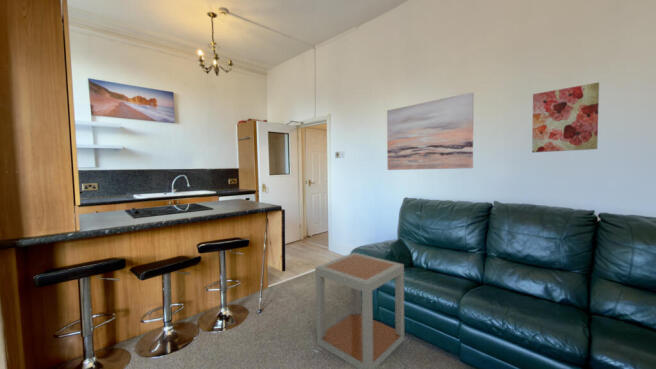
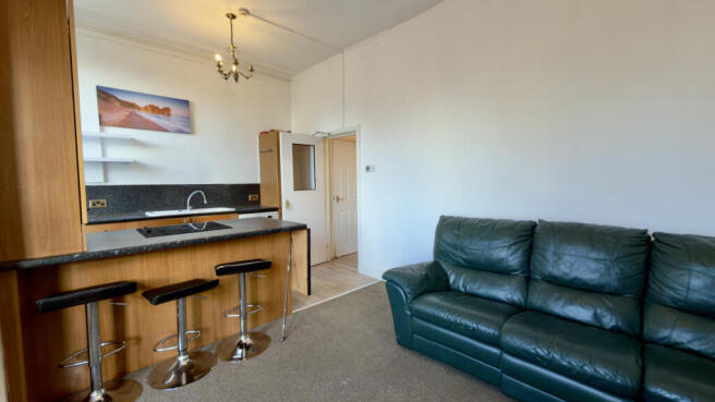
- side table (358, 304)
- wall art (563, 120)
- wall art (425, 136)
